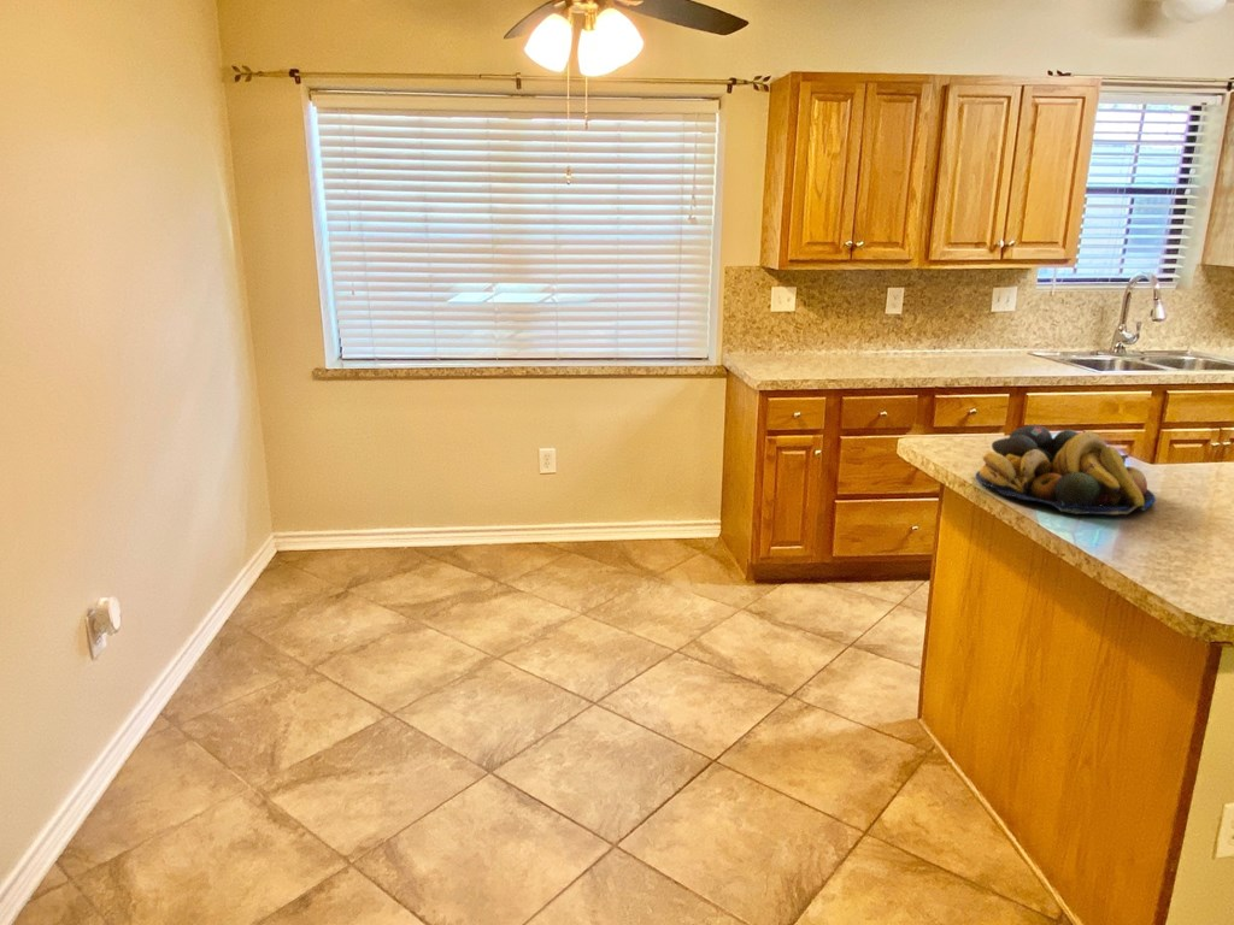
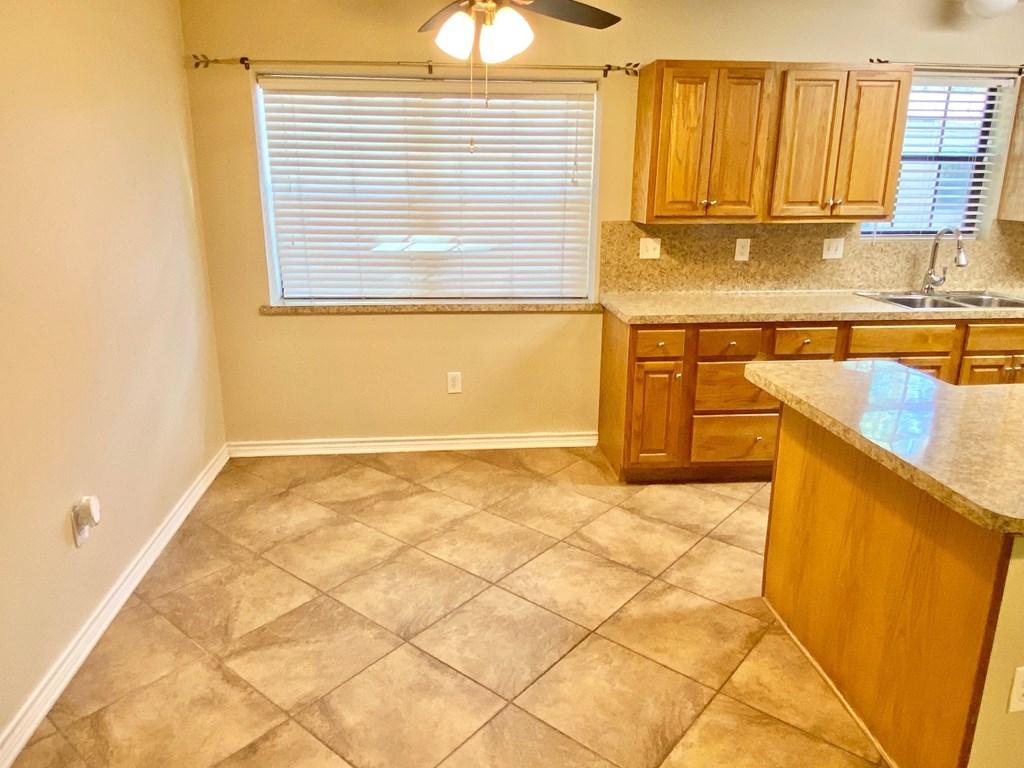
- fruit bowl (1066, 460)
